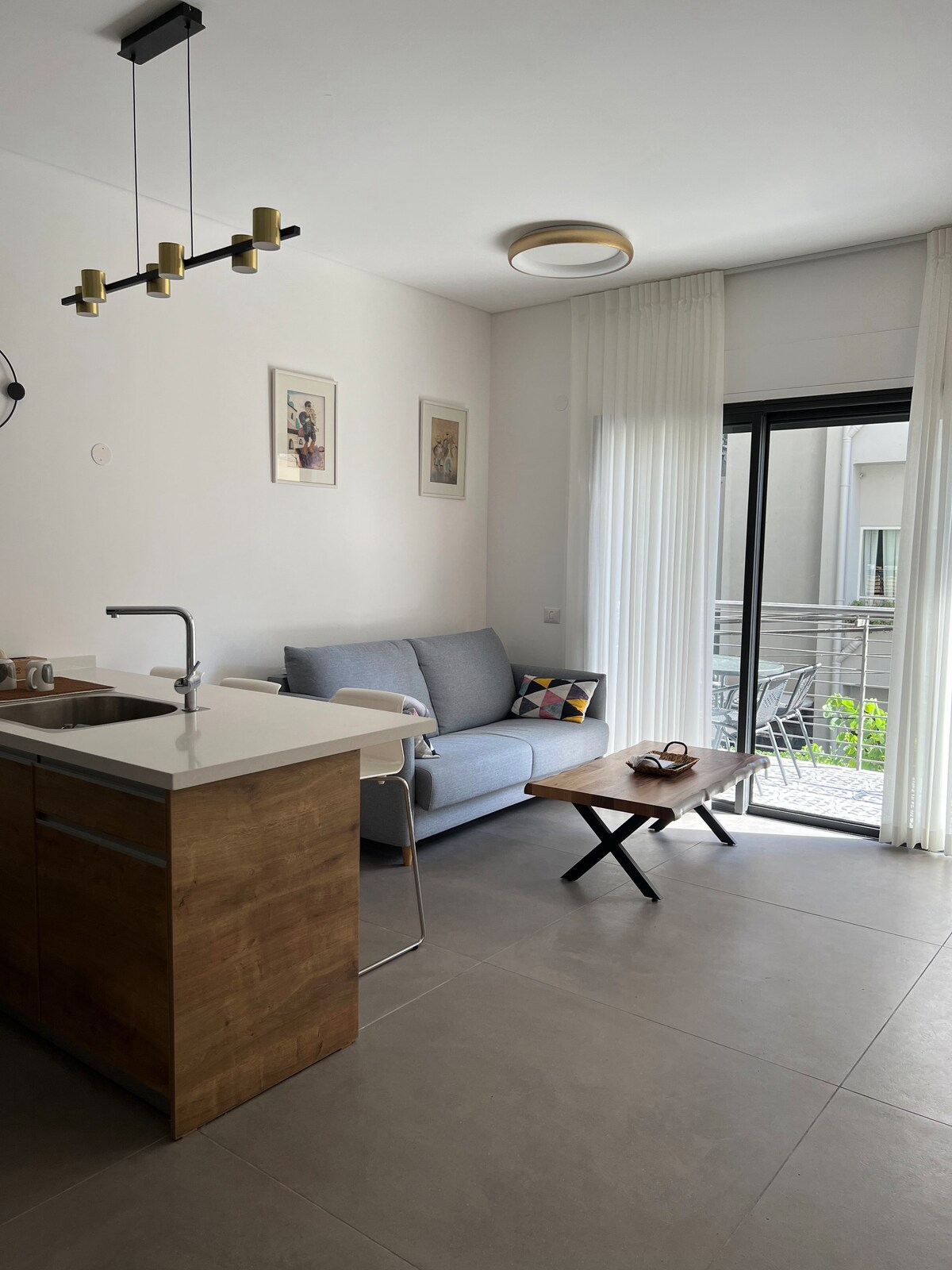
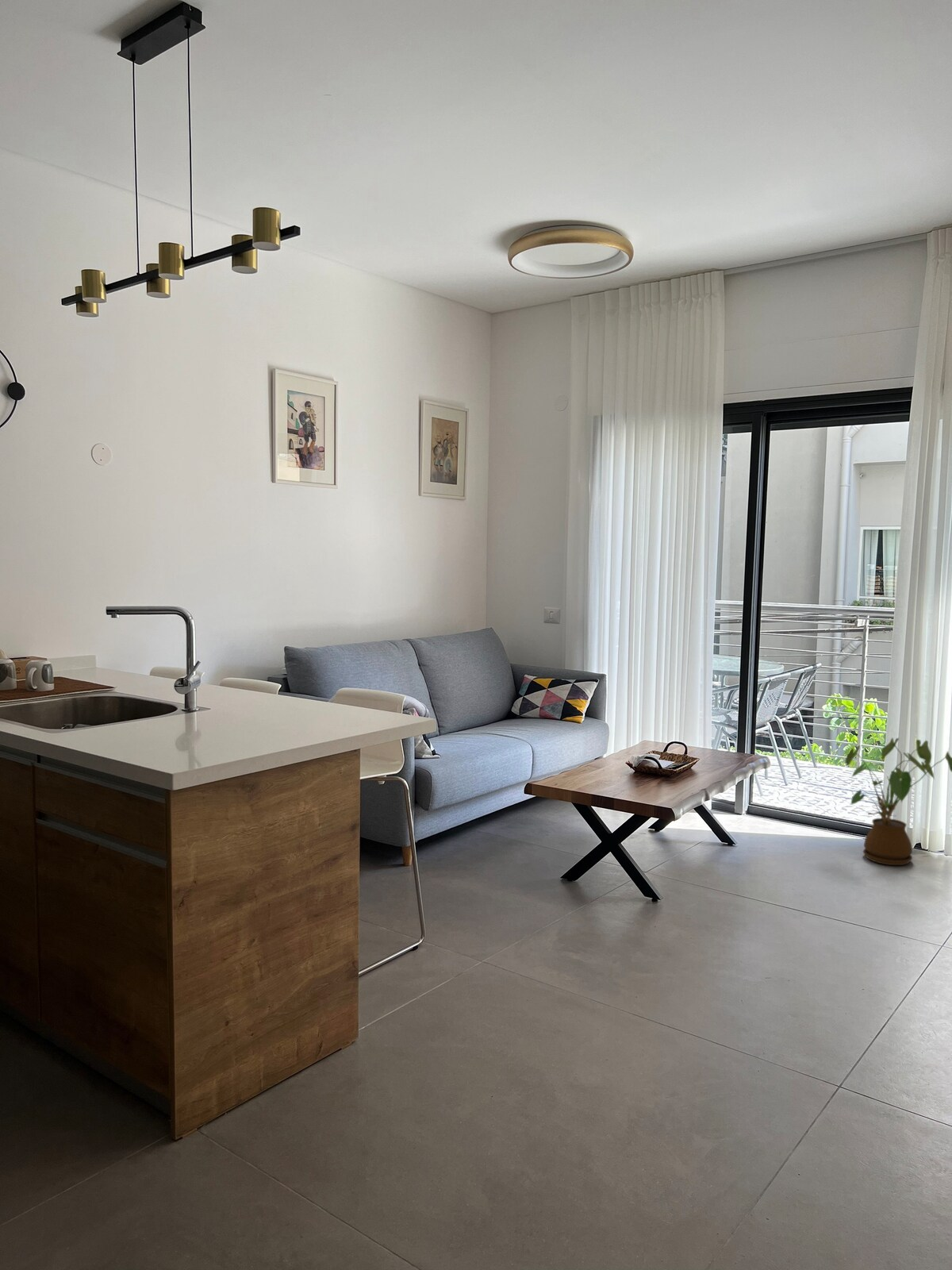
+ house plant (896, 802)
